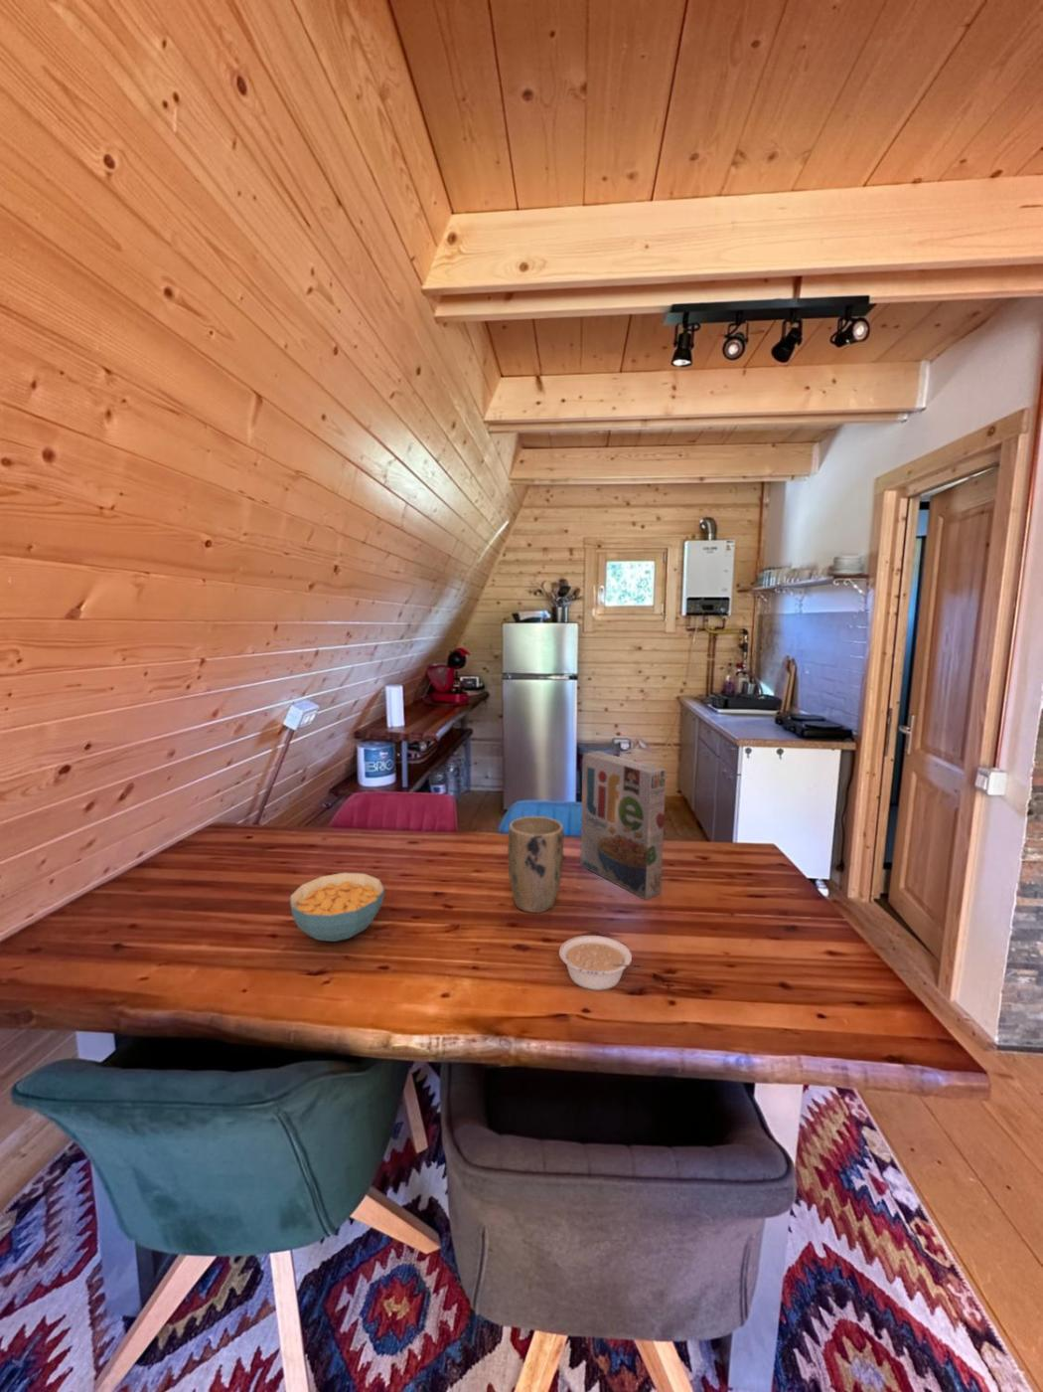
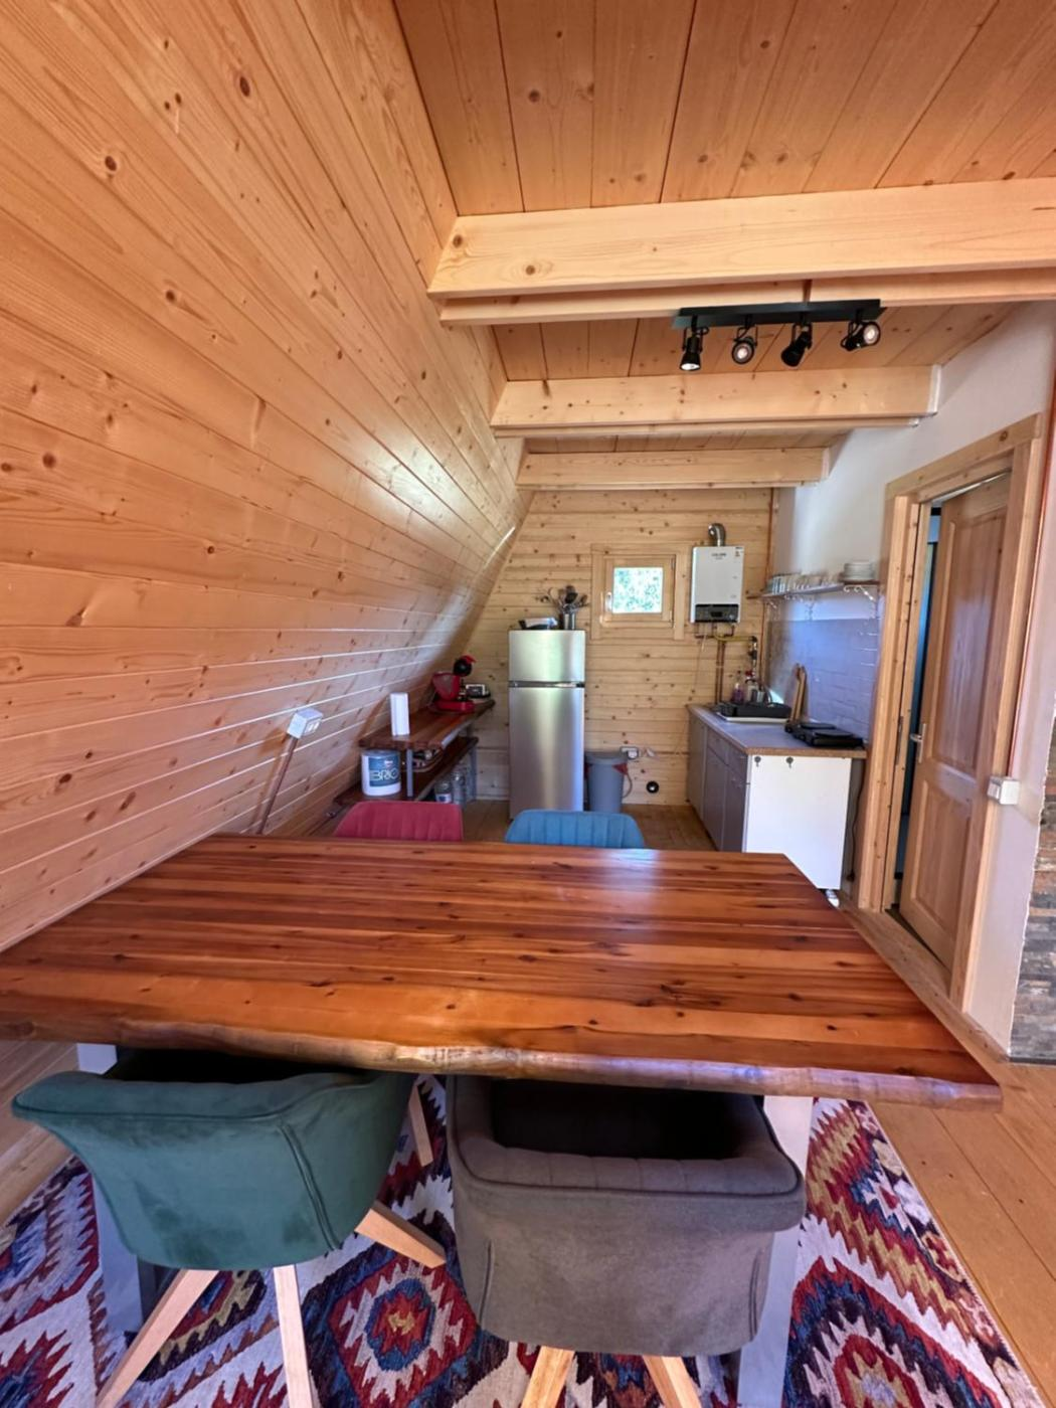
- cereal bowl (337, 913)
- cereal box (620, 820)
- legume (597, 962)
- plant pot (536, 864)
